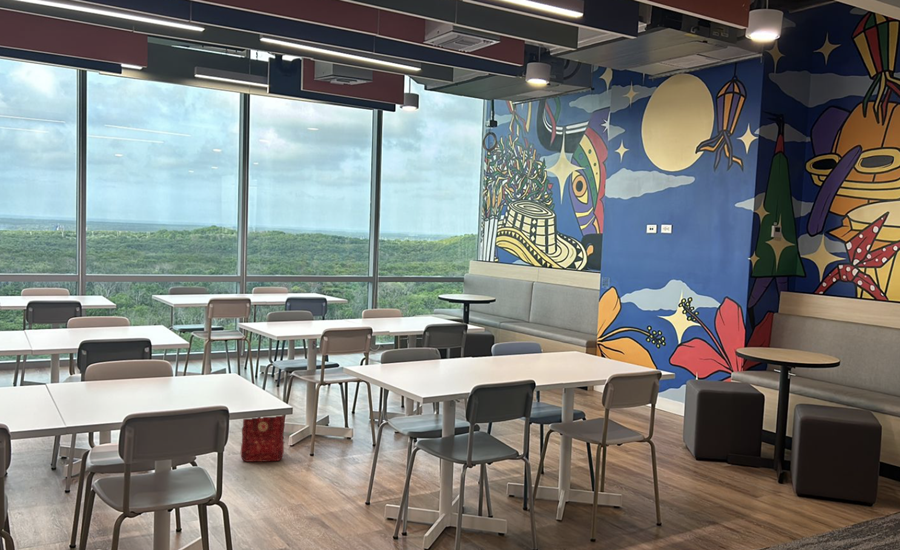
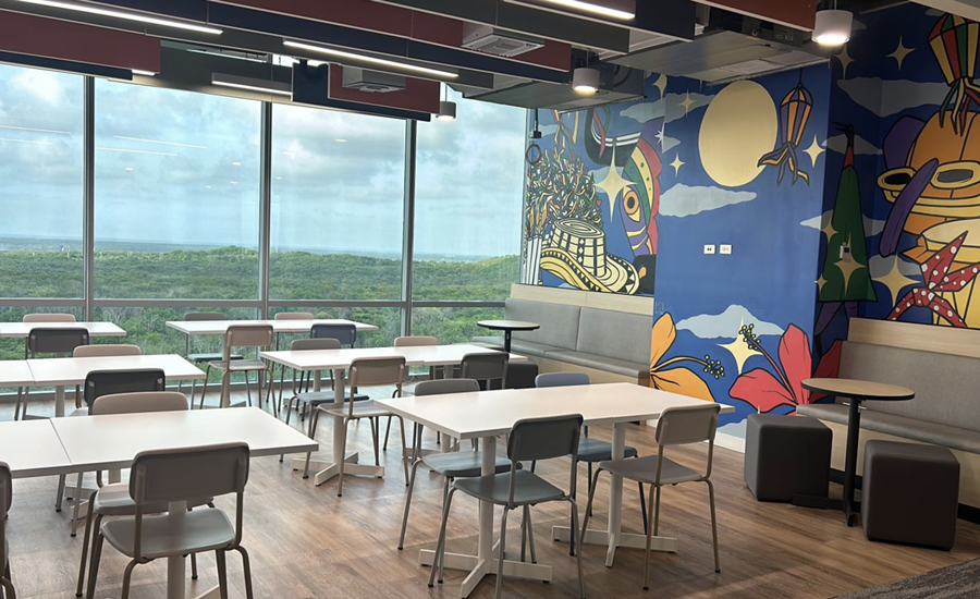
- backpack (262, 430)
